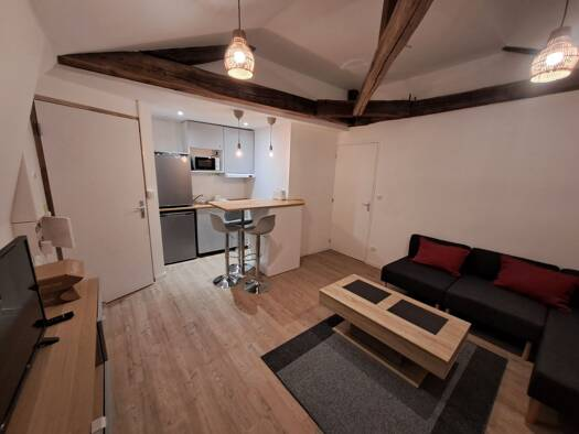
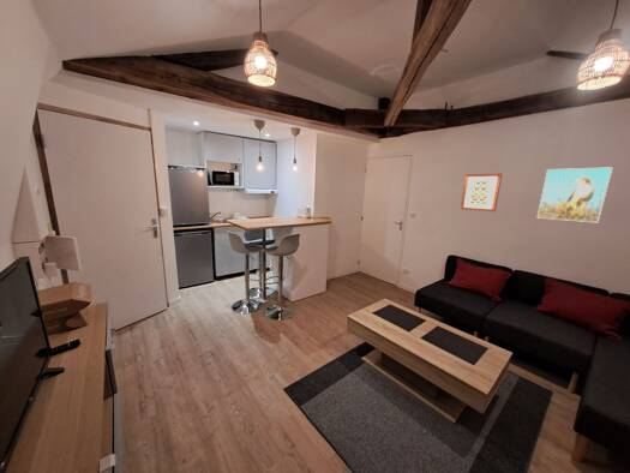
+ wall art (480, 192)
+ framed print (571, 194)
